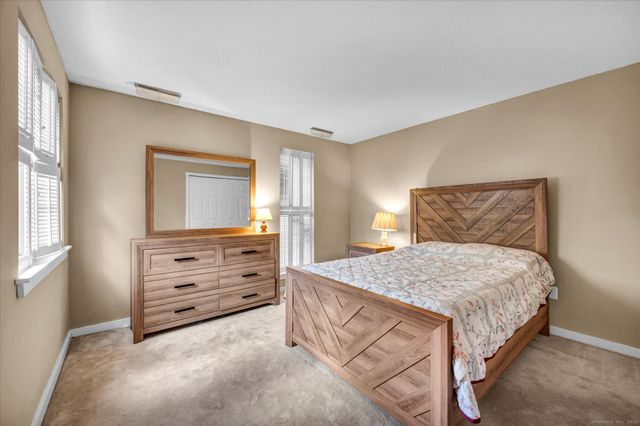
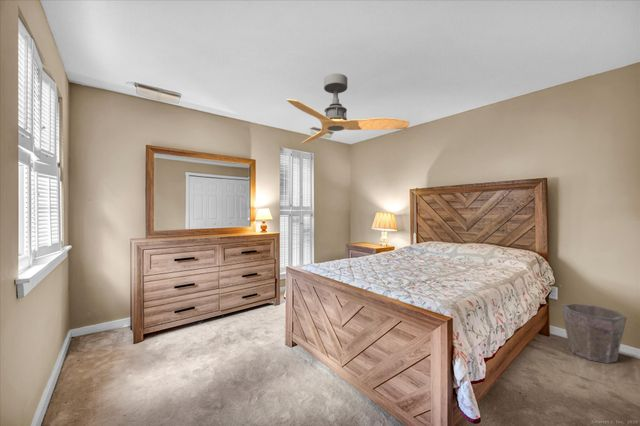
+ ceiling fan (345, 108)
+ waste bin (591, 332)
